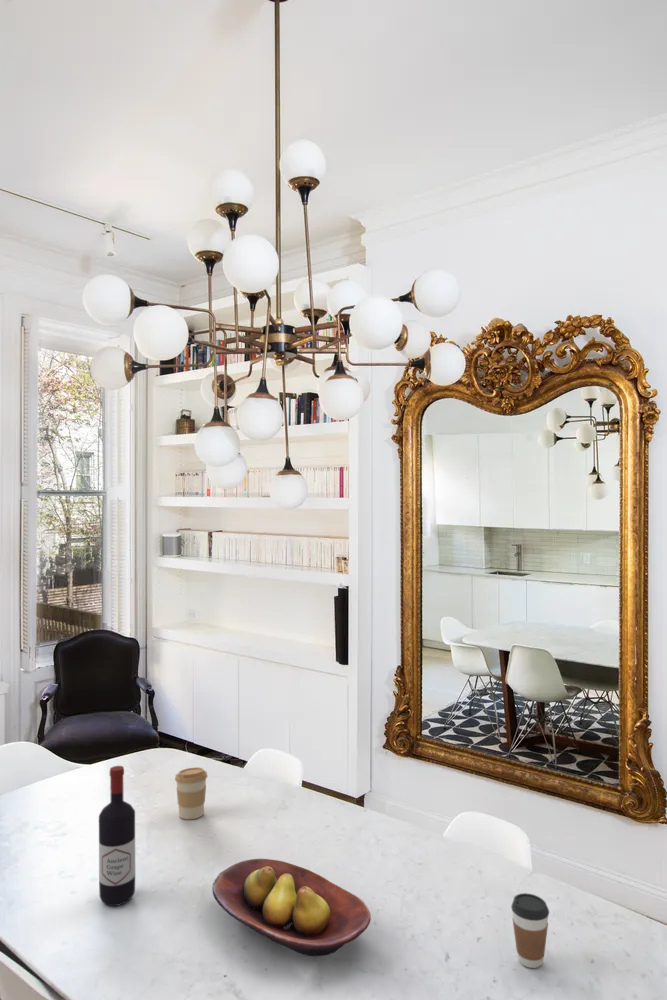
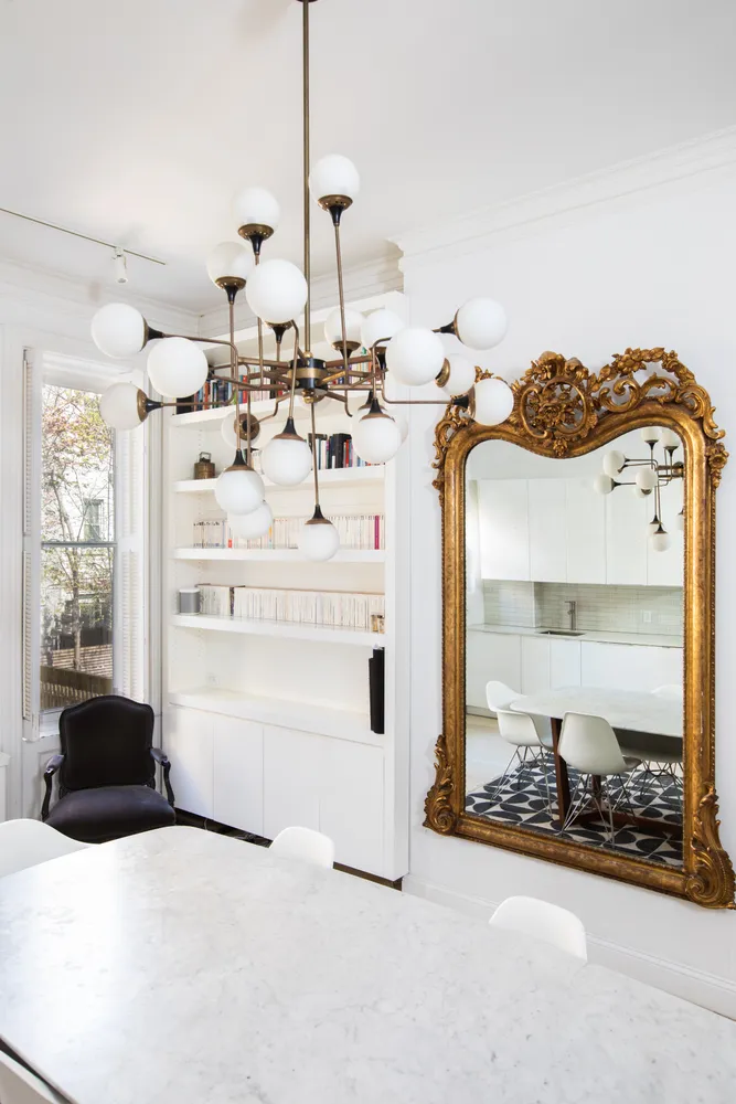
- coffee cup (530, 930)
- fruit bowl (288, 900)
- coffee cup (191, 791)
- wine bottle (117, 833)
